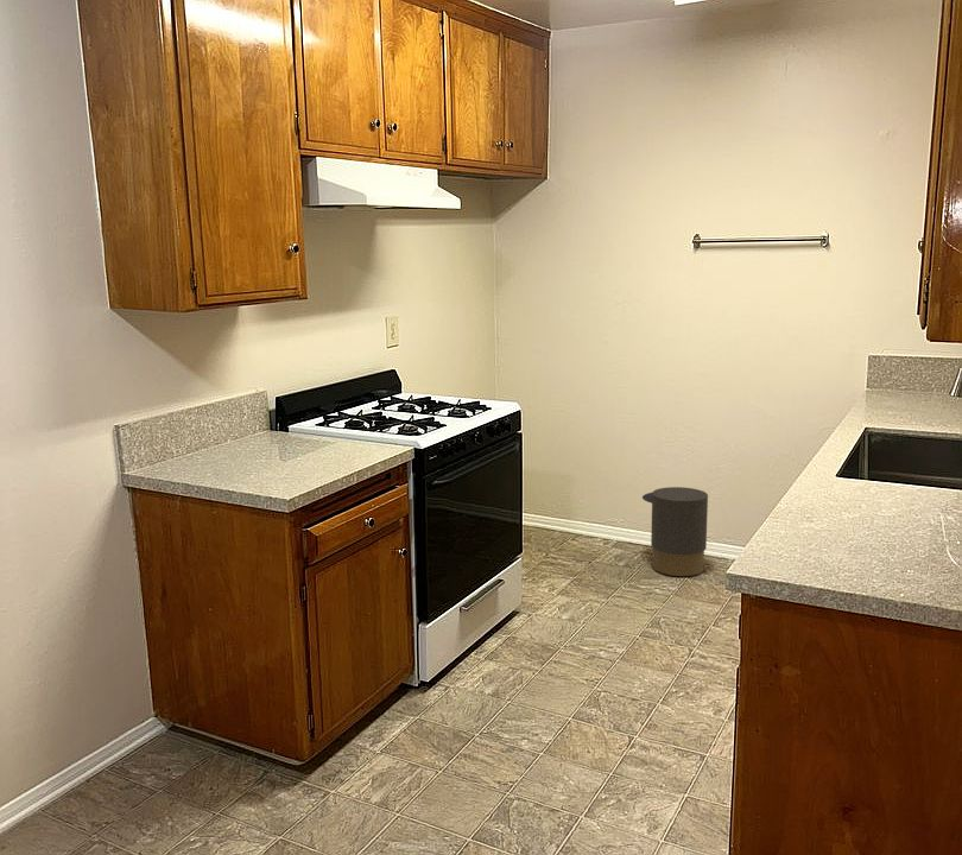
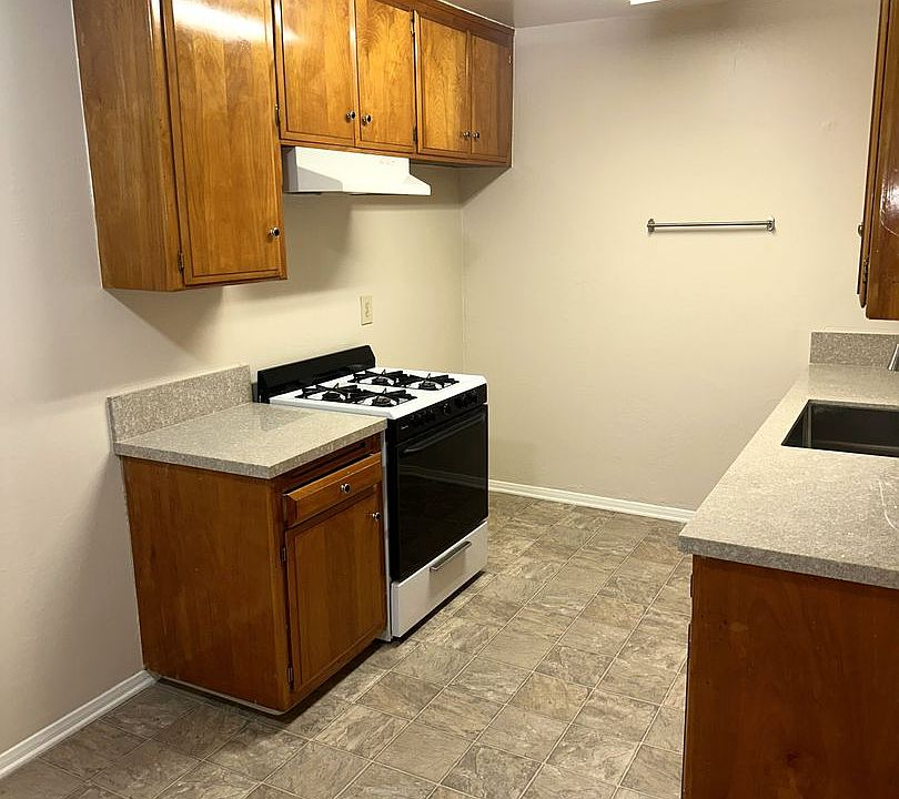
- trash can (673, 526)
